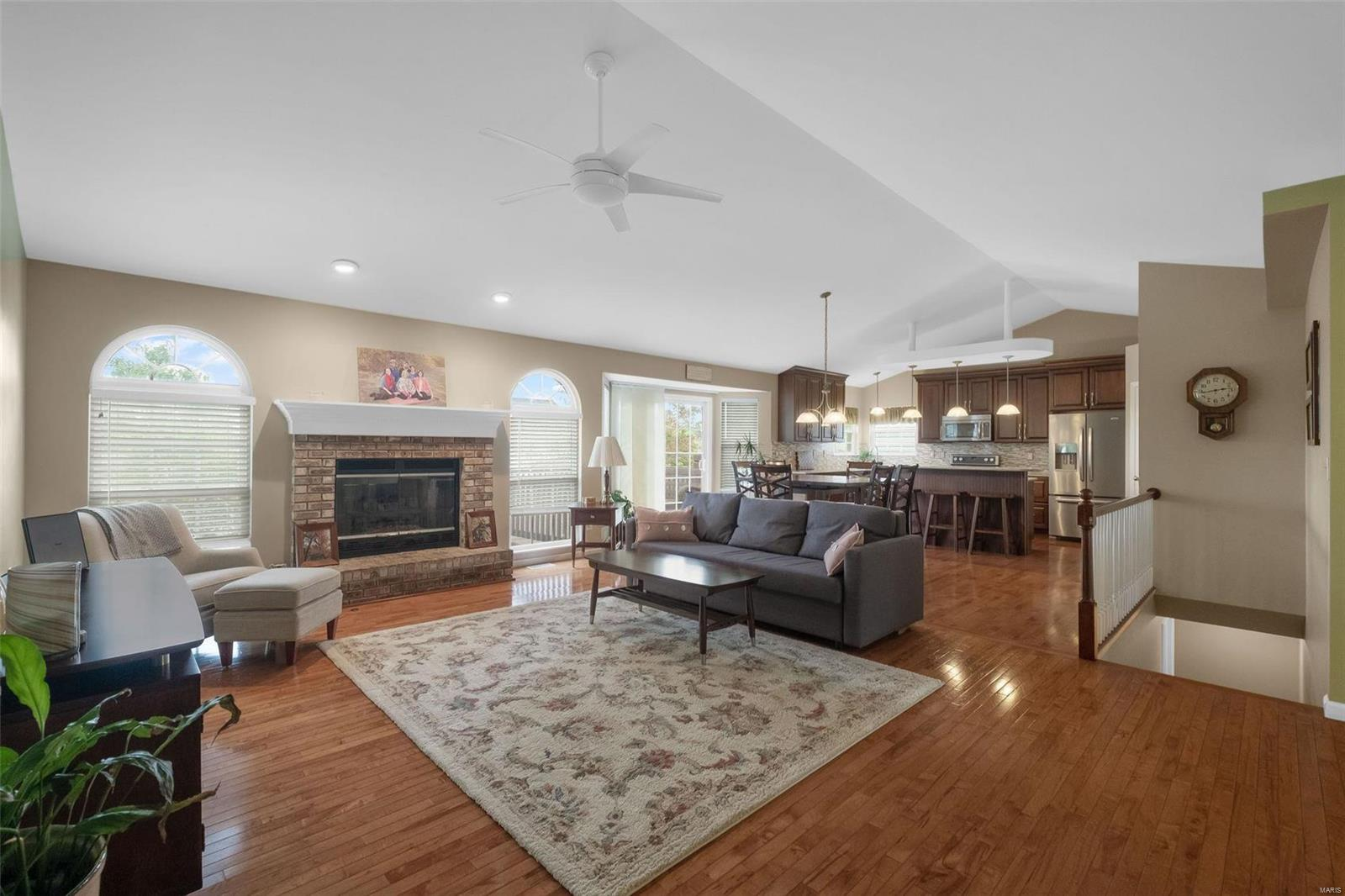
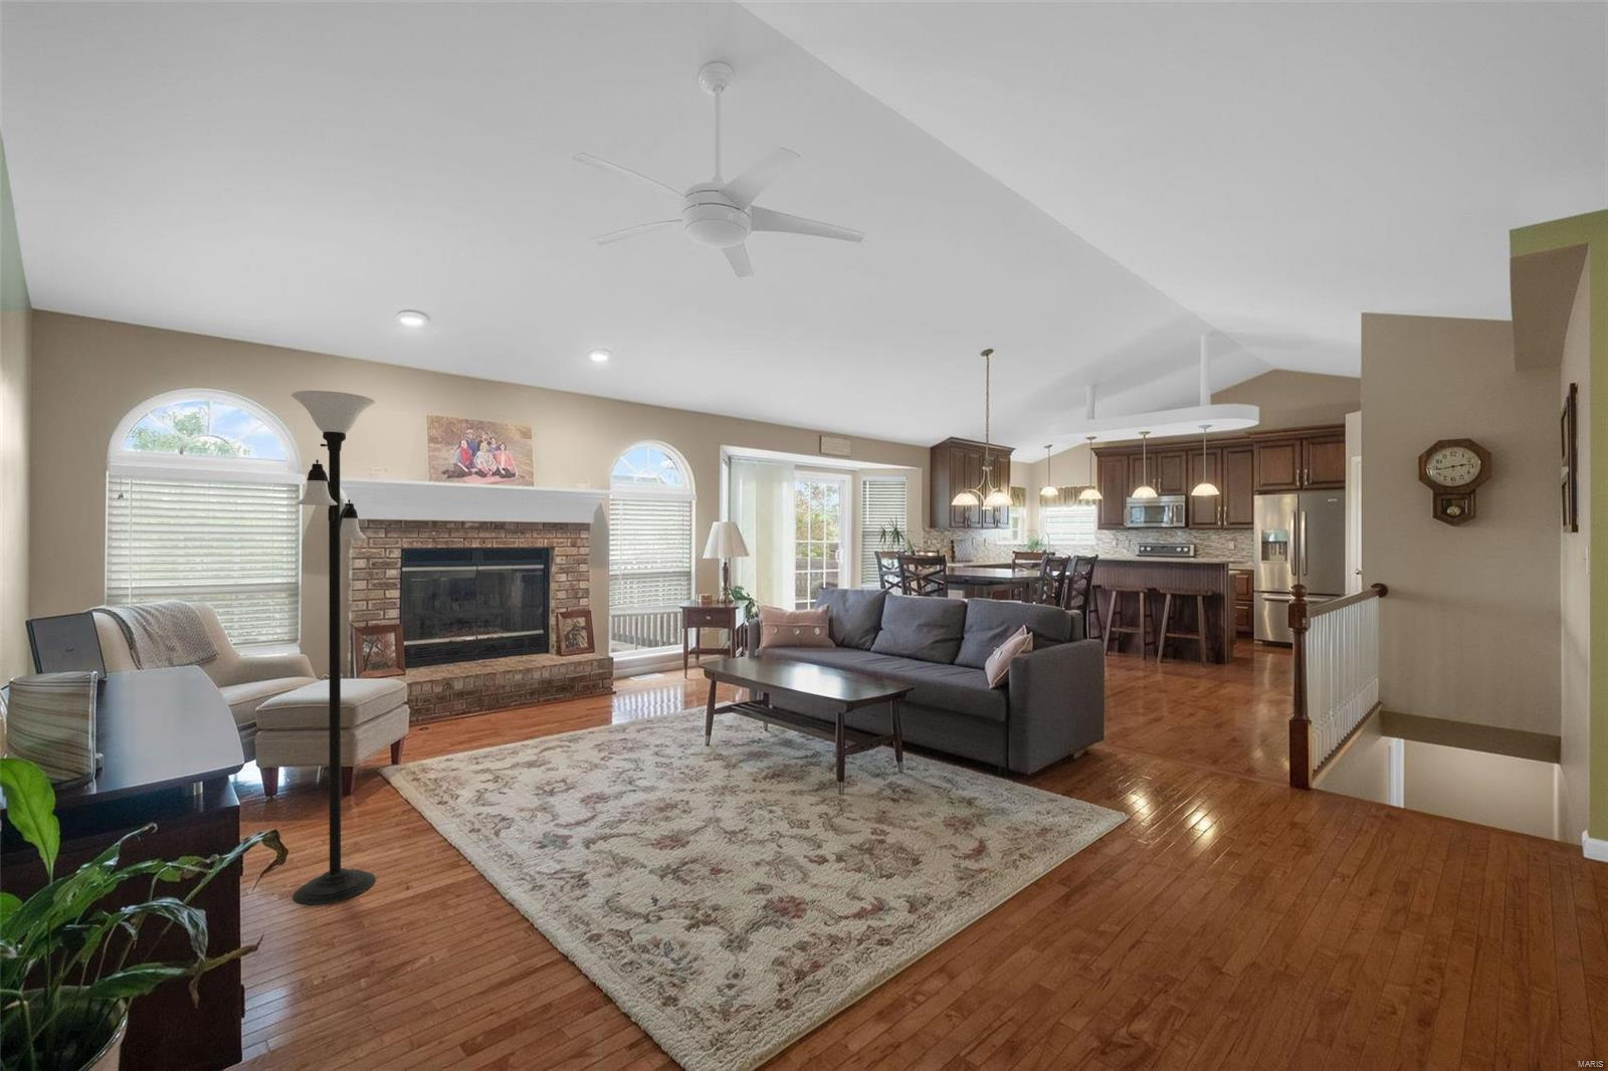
+ floor lamp (334, 642)
